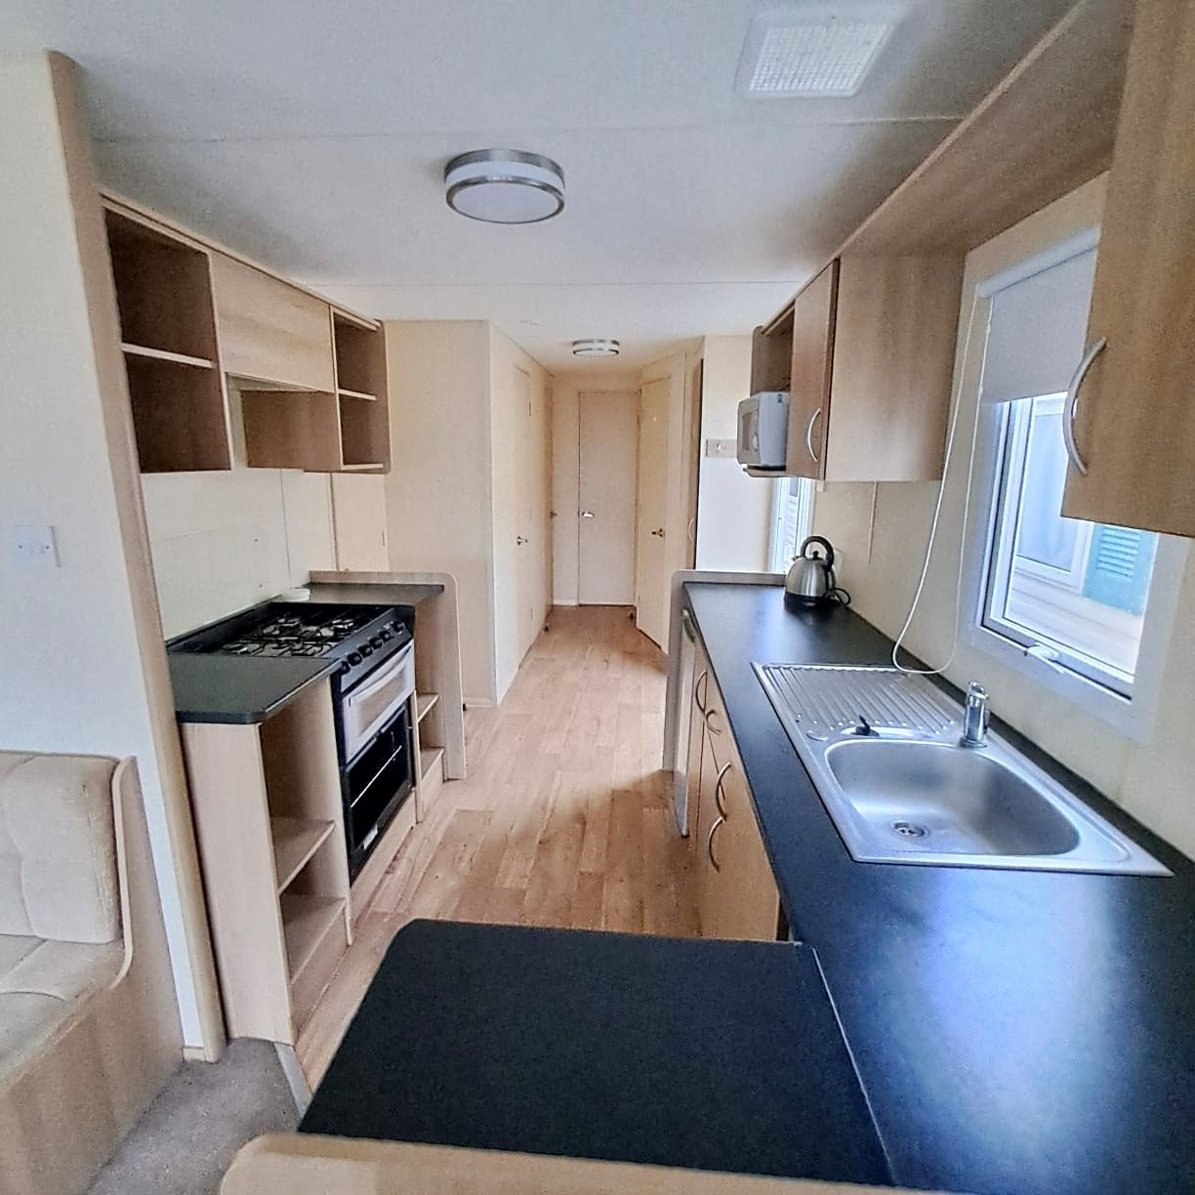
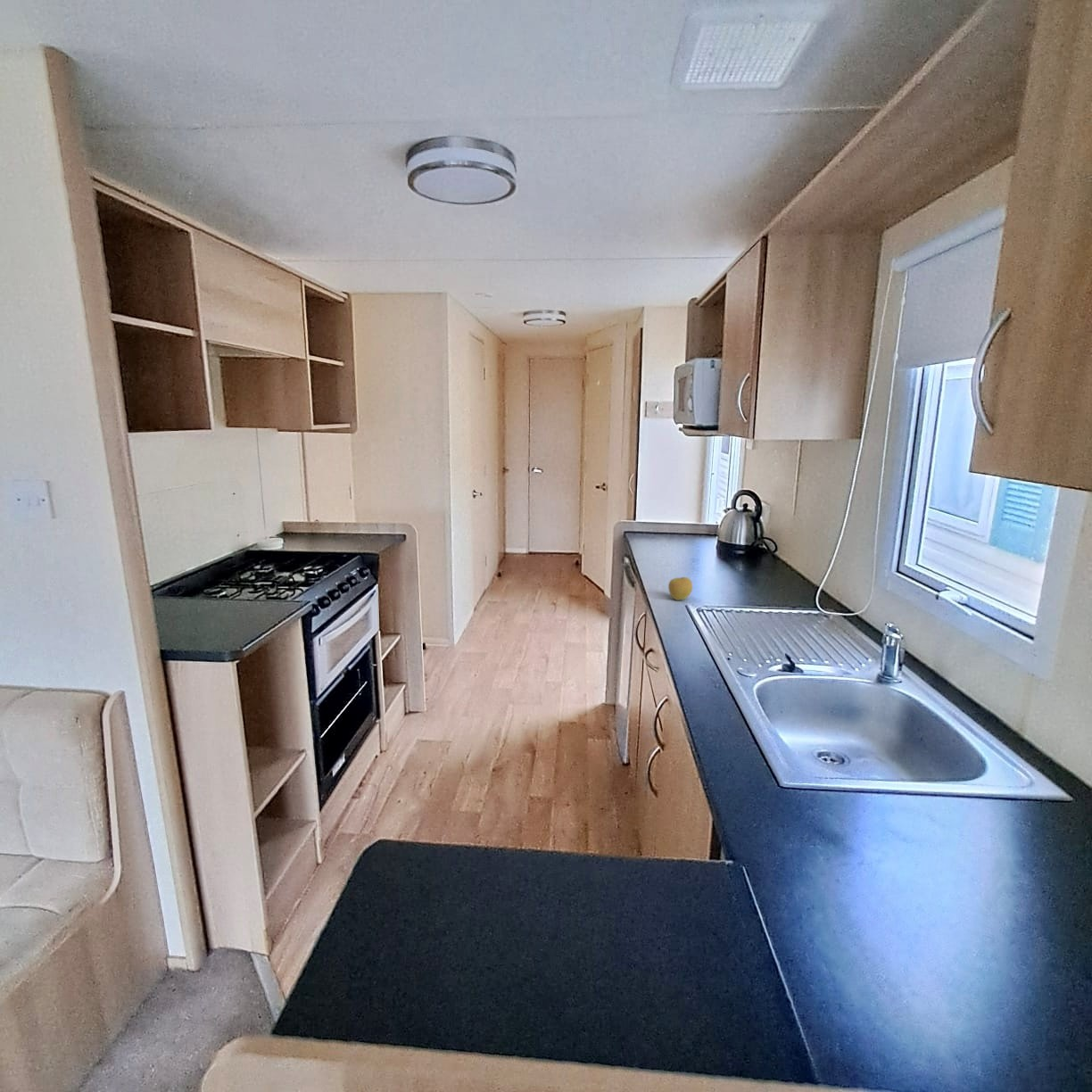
+ apple (680, 588)
